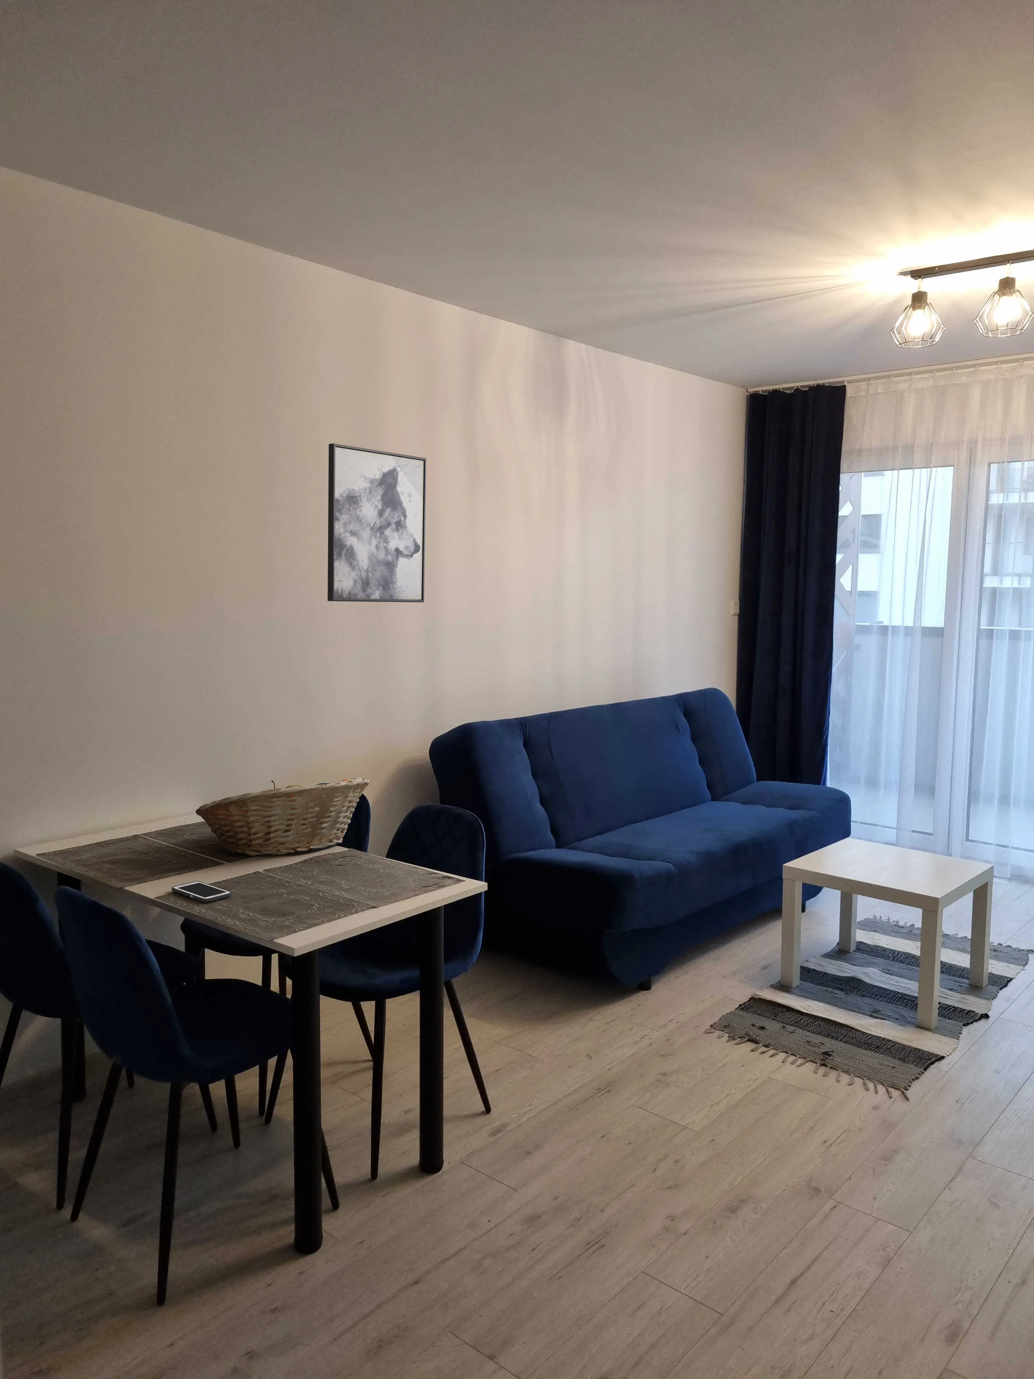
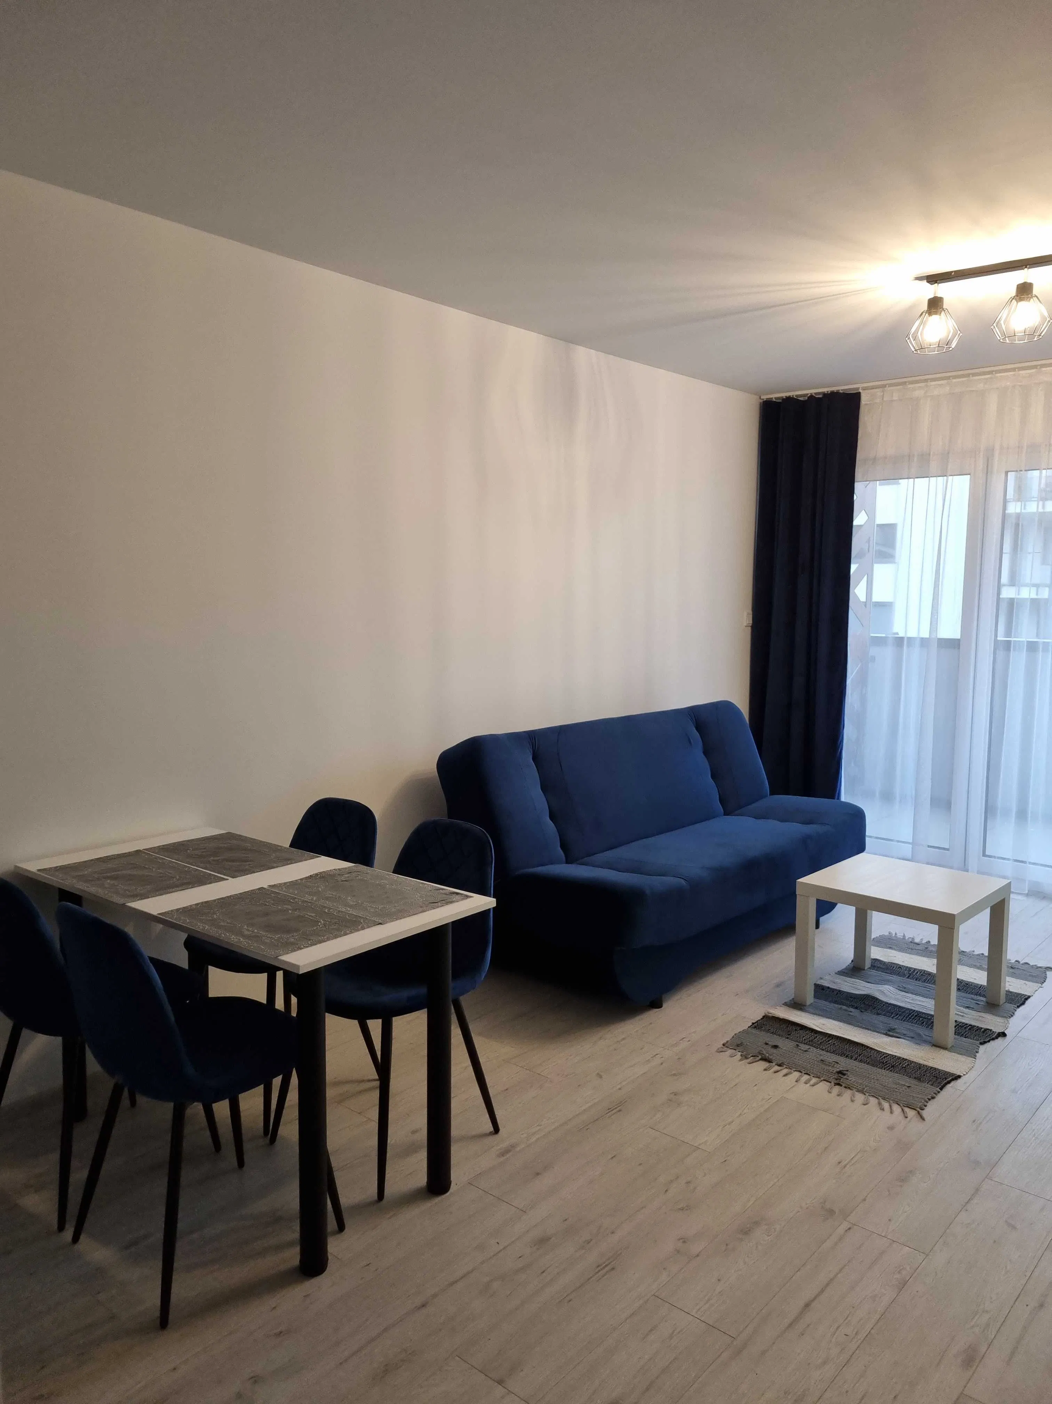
- cell phone (201, 891)
- wall art (378, 527)
- fruit basket (286, 810)
